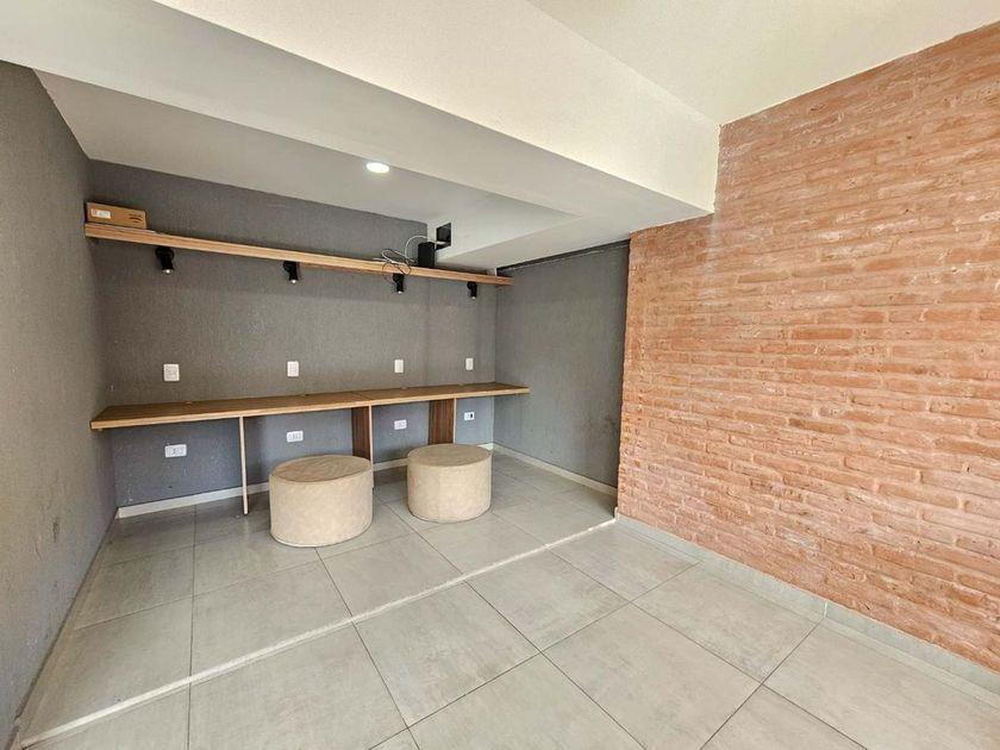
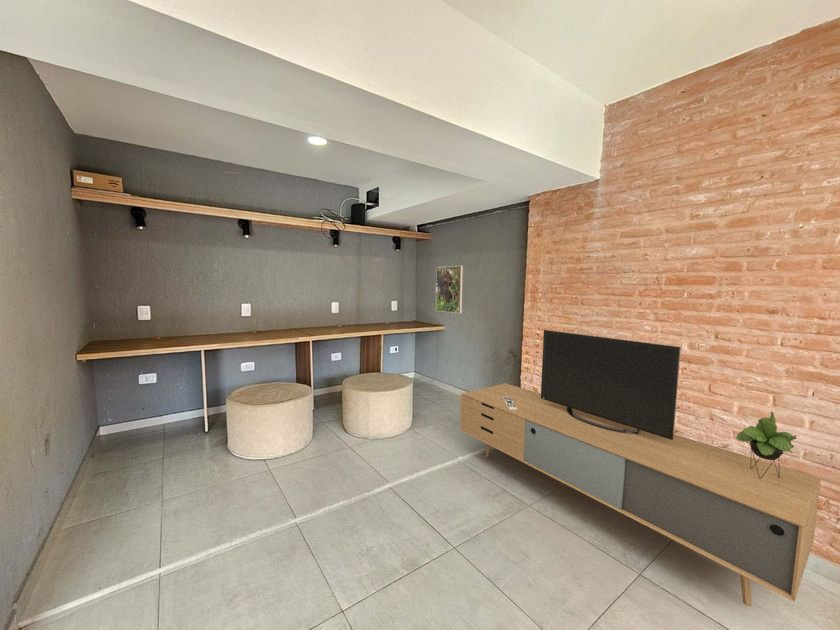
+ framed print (448, 289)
+ media console (593, 421)
